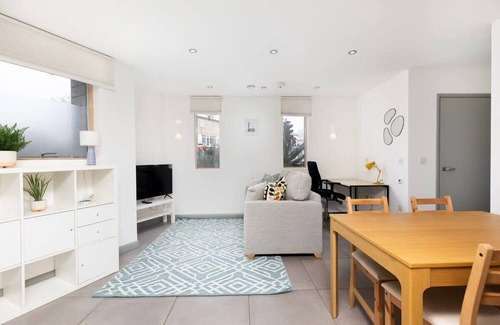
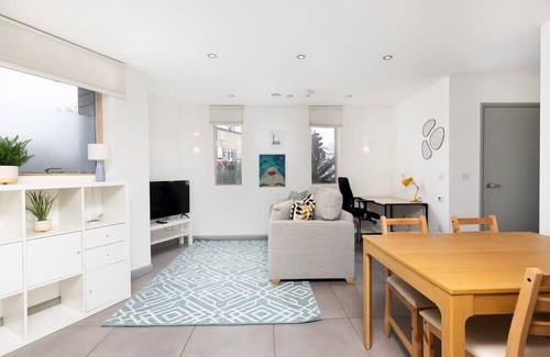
+ wall art (272, 170)
